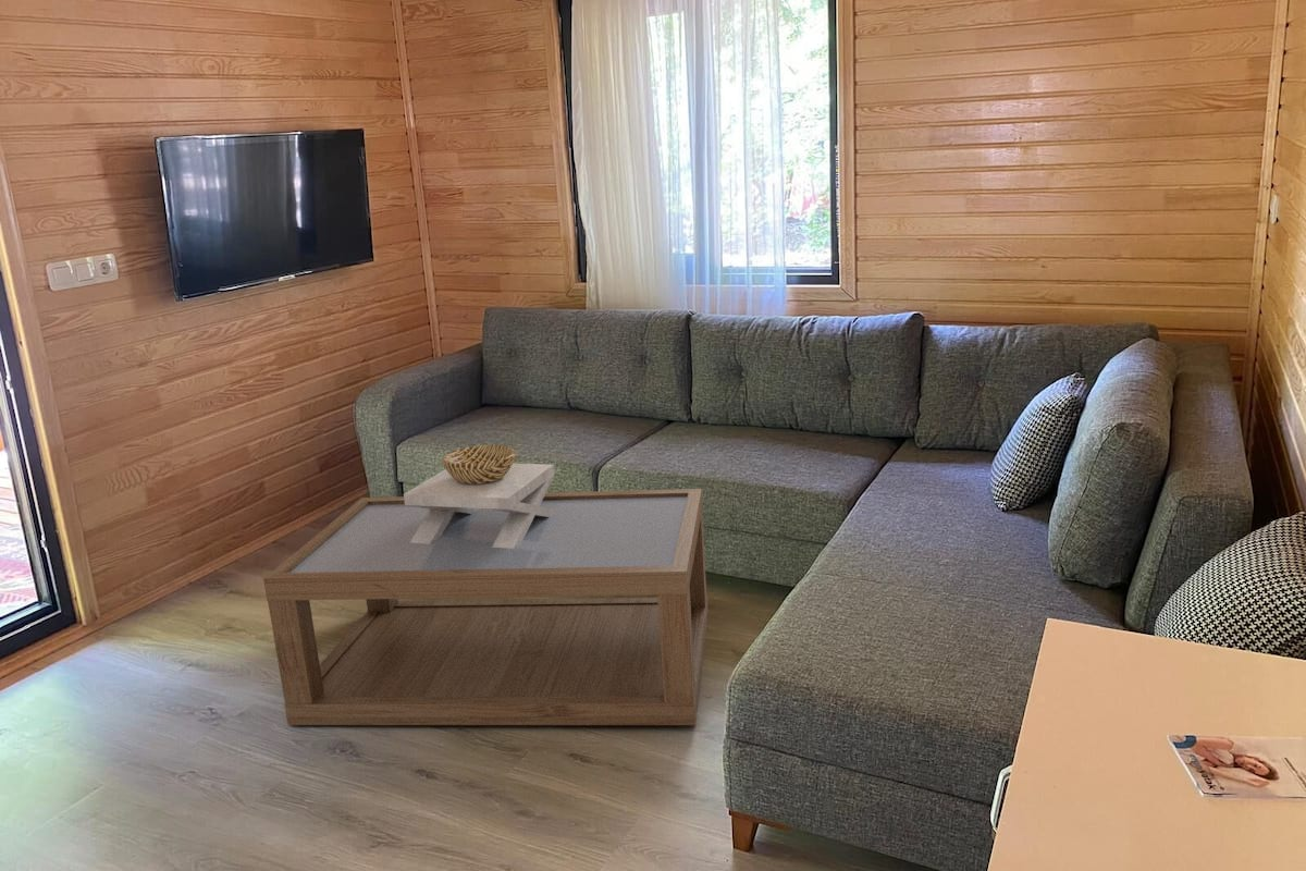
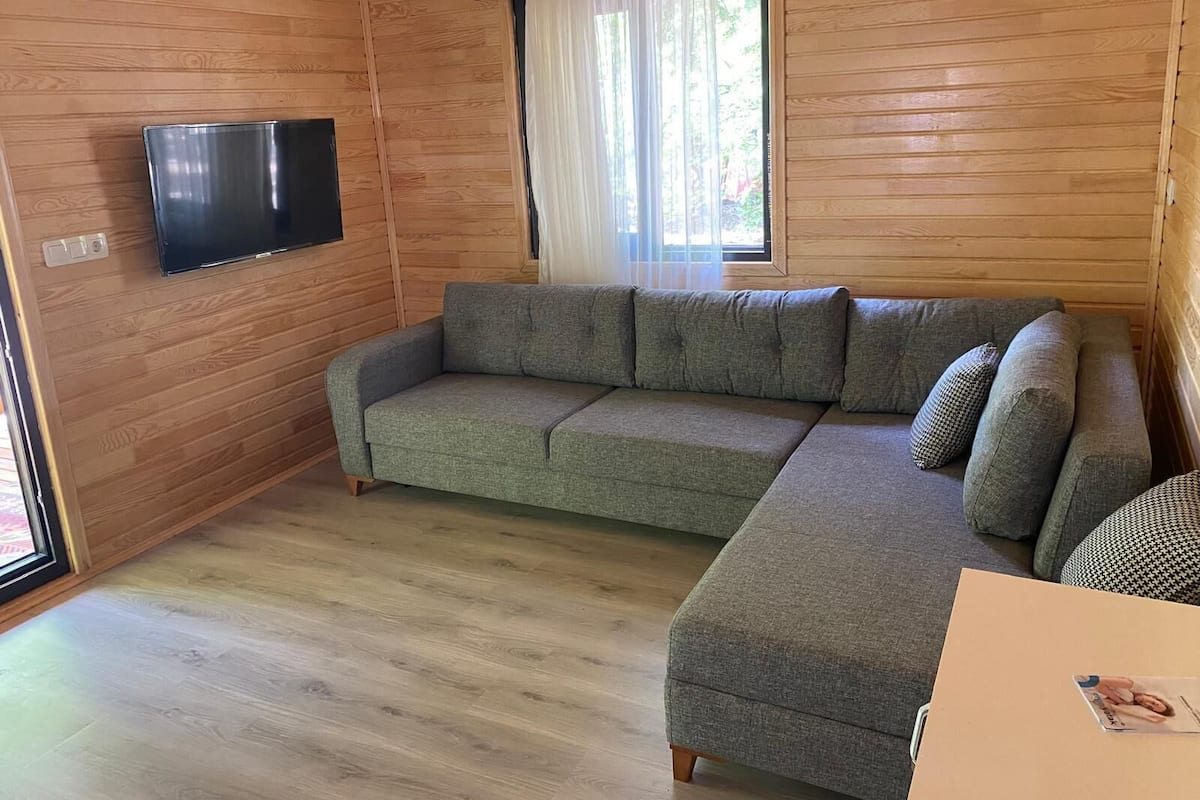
- coffee table (509, 600)
- decorative bowl (481, 486)
